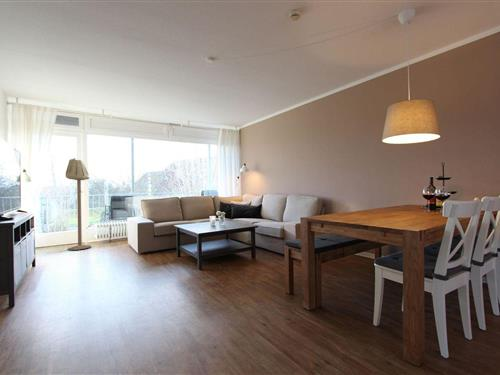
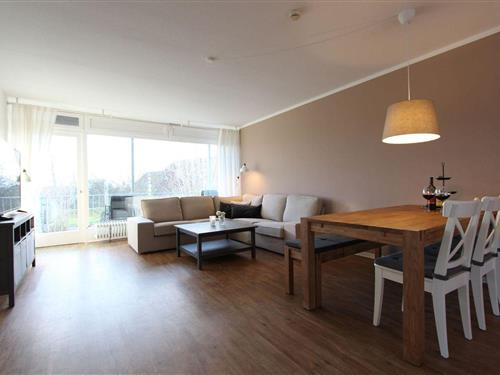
- floor lamp (78, 202)
